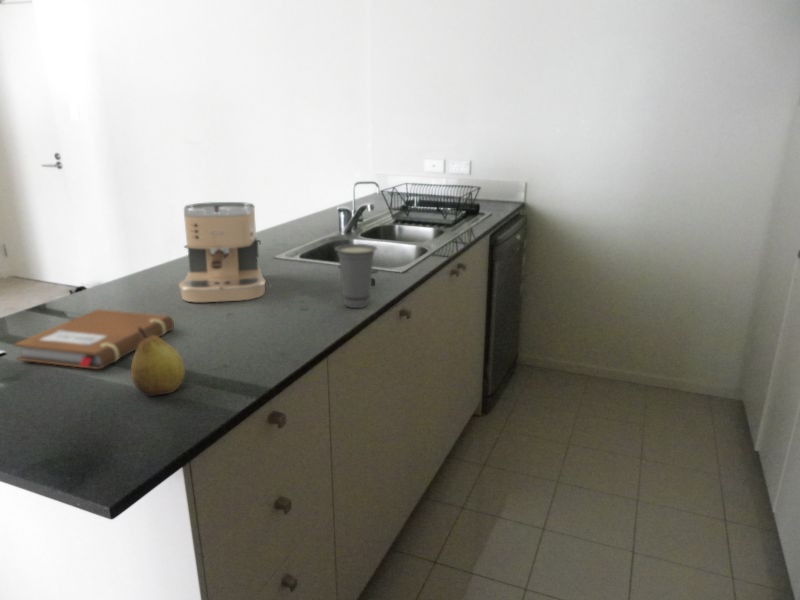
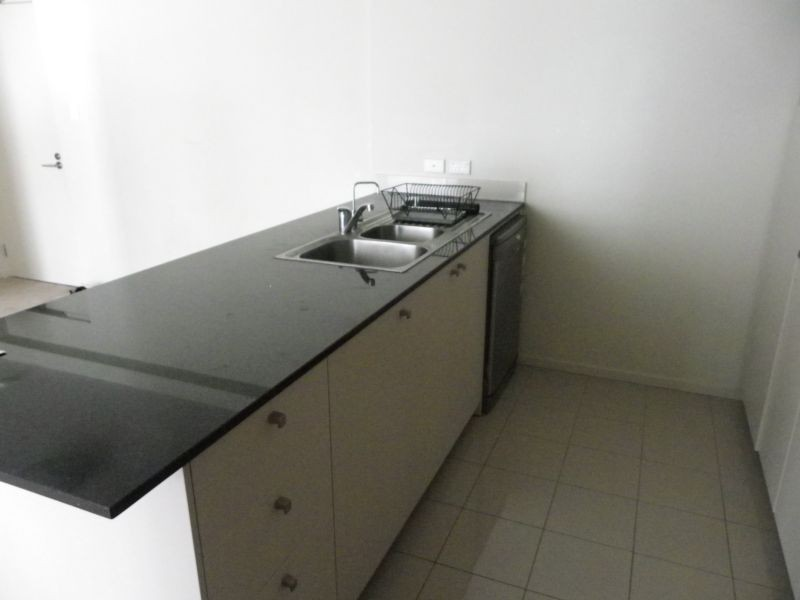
- fruit (156, 359)
- coffee maker (221, 249)
- notebook (98, 337)
- cup (356, 276)
